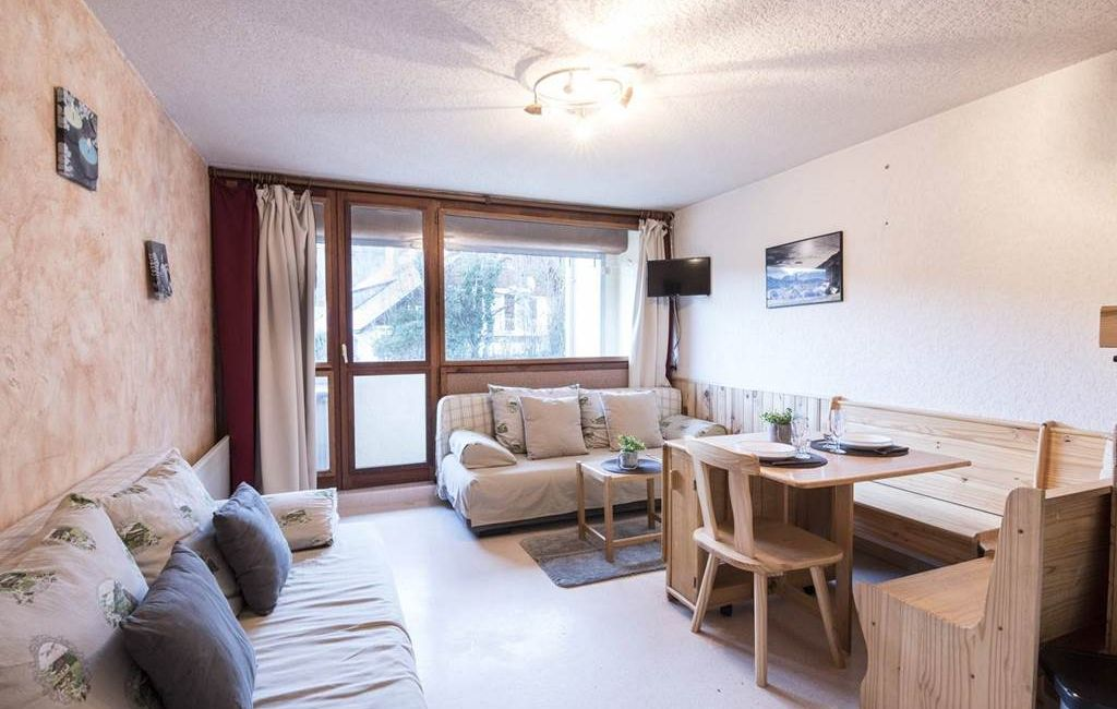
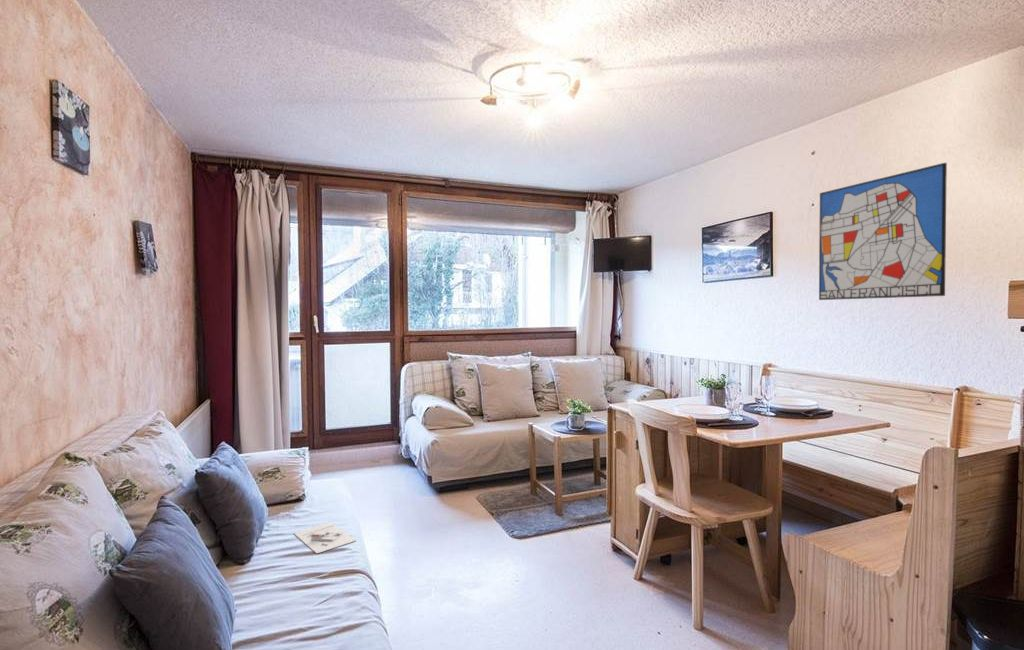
+ architectural model (324, 534)
+ wall art (875, 239)
